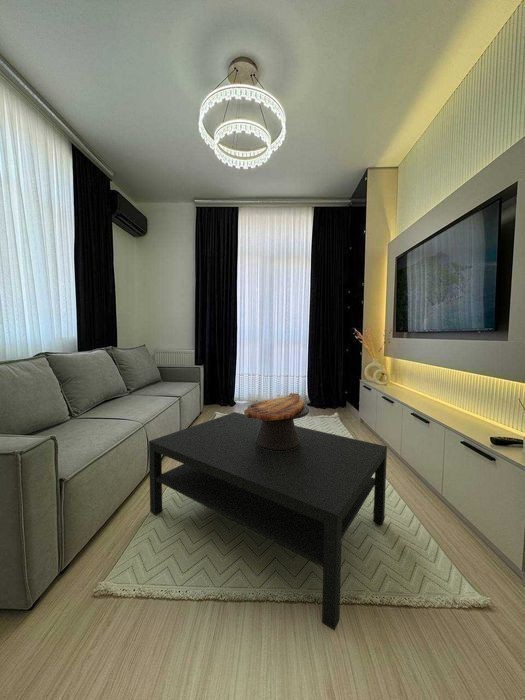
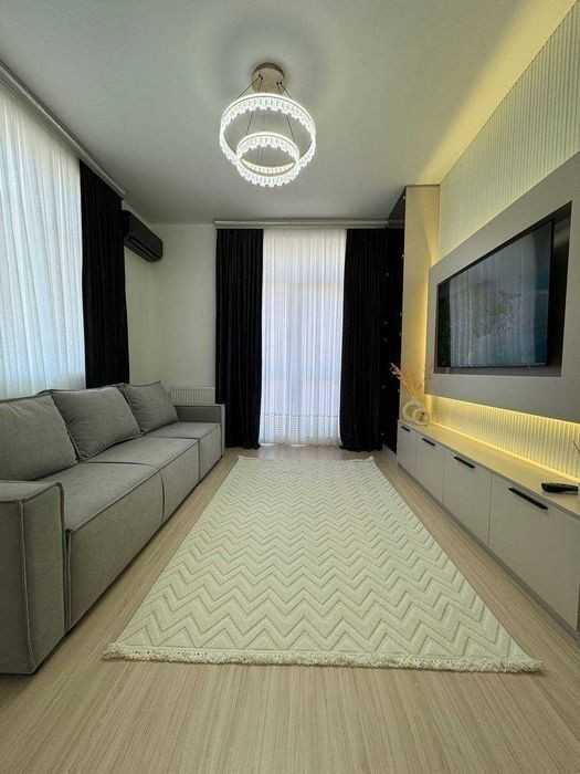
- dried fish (281, 421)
- coffee table (265, 480)
